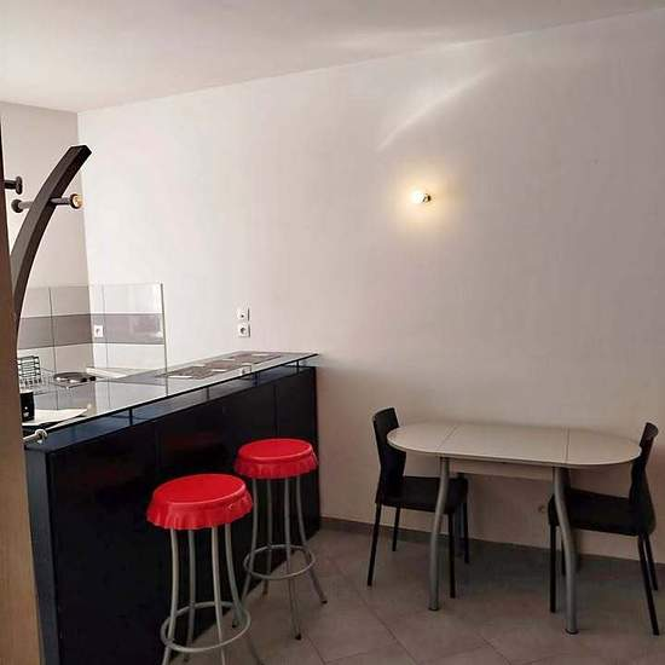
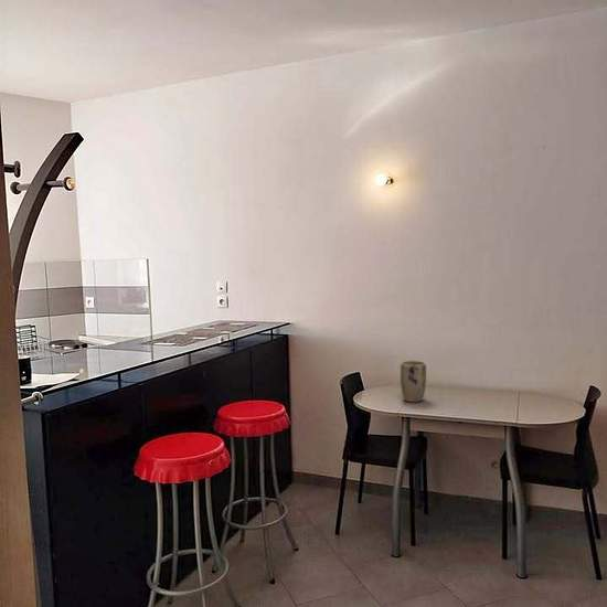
+ plant pot (413, 381)
